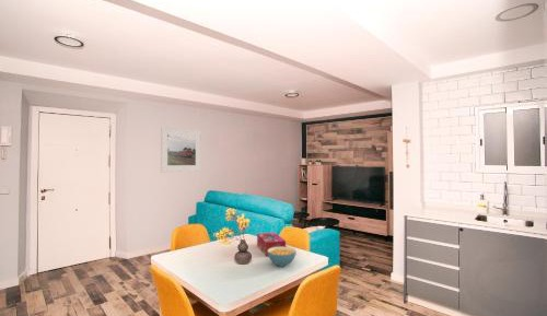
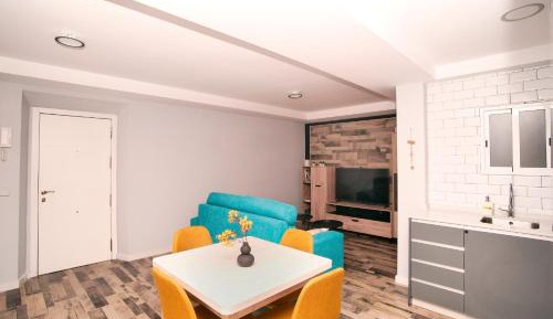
- tissue box (270, 243)
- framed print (182, 150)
- cereal bowl (281, 257)
